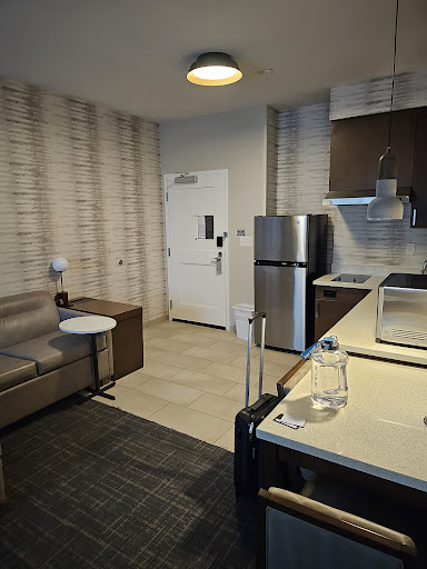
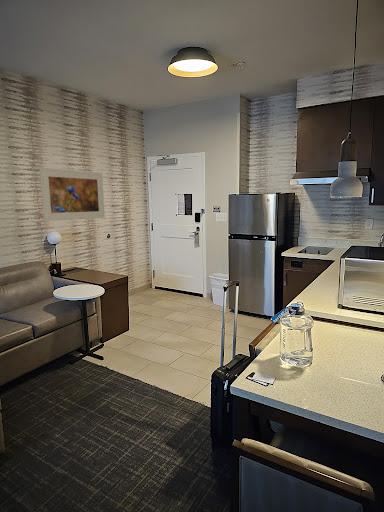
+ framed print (75, 195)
